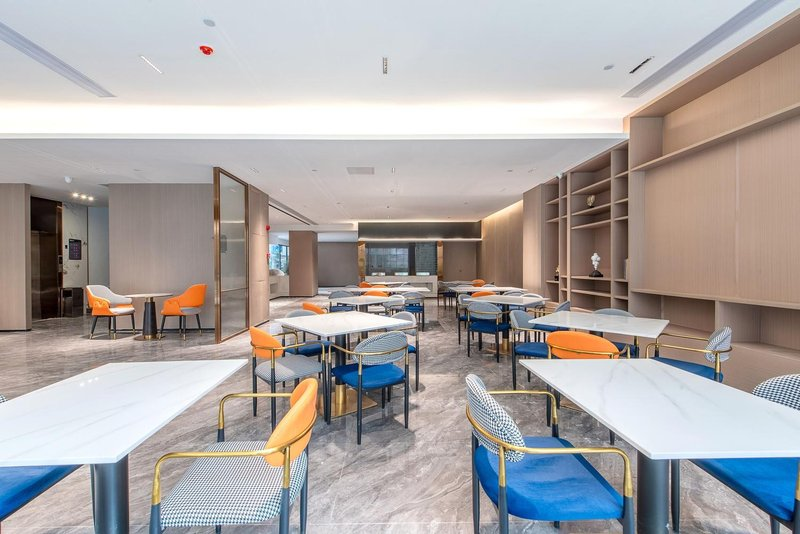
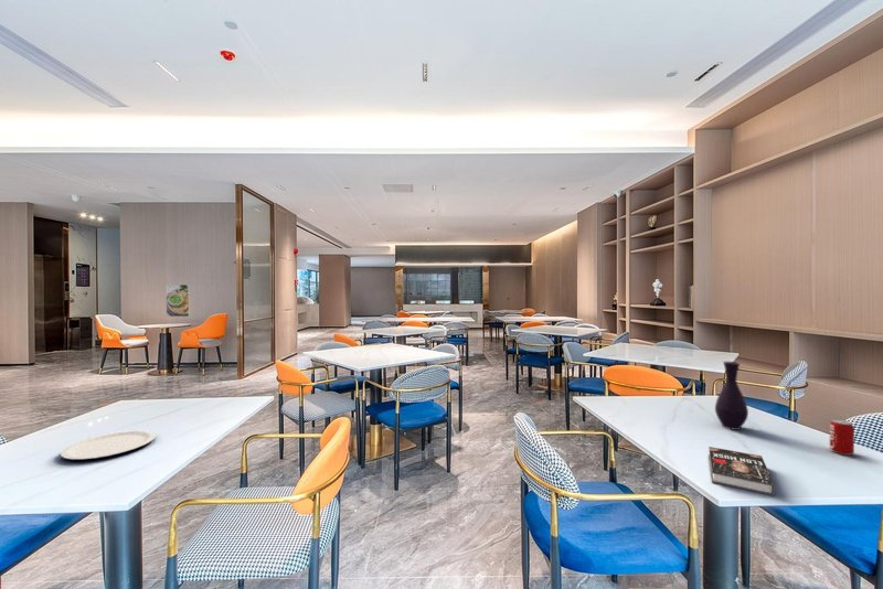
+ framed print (178, 300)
+ vase (731, 395)
+ book (737, 468)
+ beverage can (841, 437)
+ plate (110, 445)
